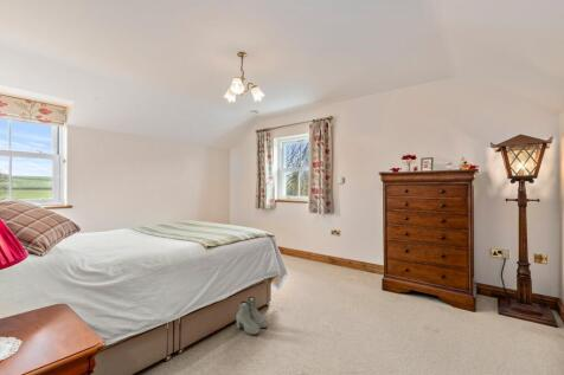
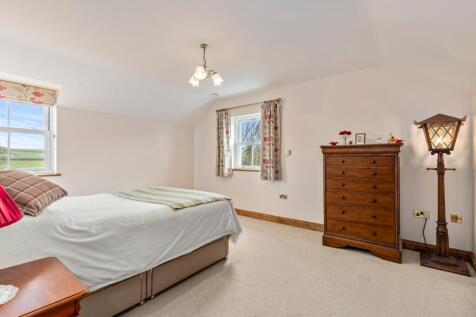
- boots (251, 313)
